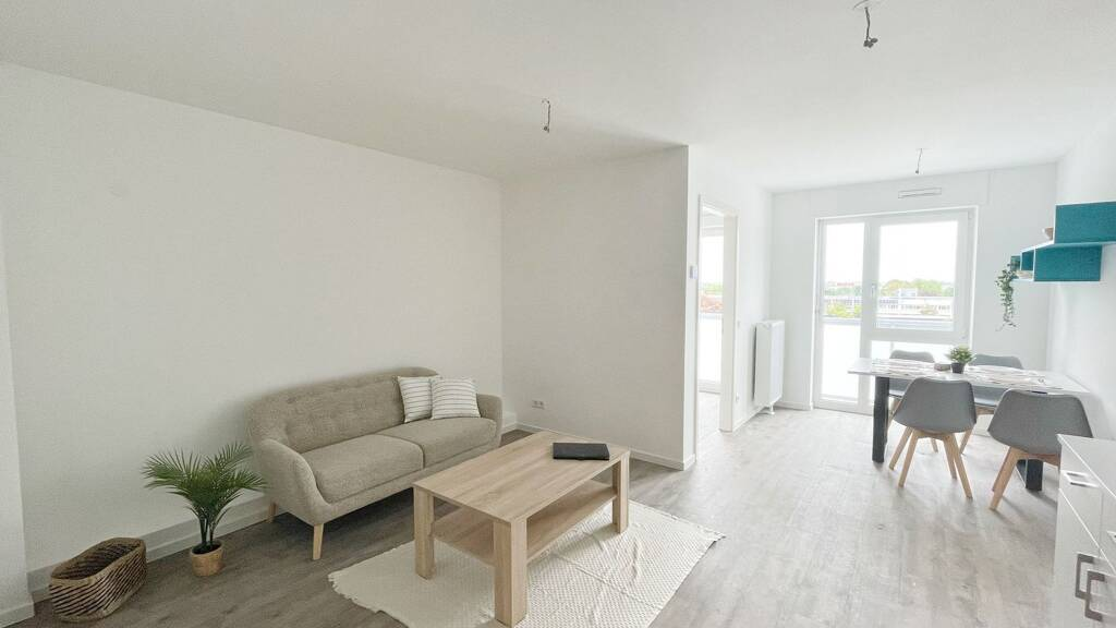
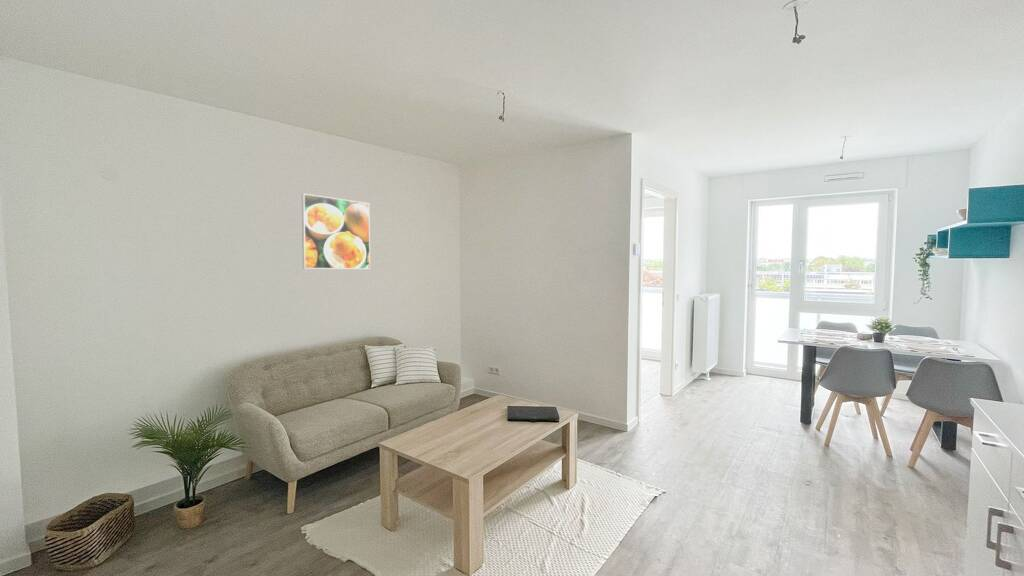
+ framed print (338, 234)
